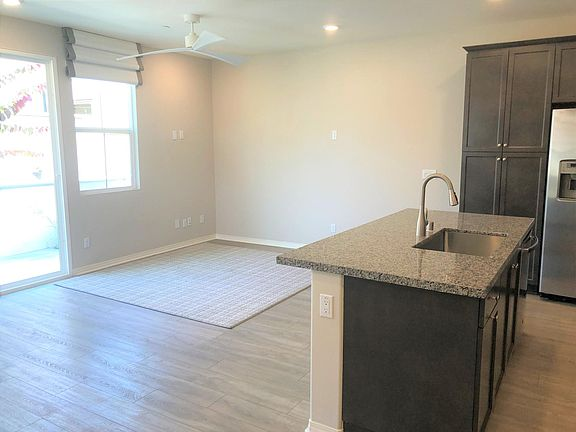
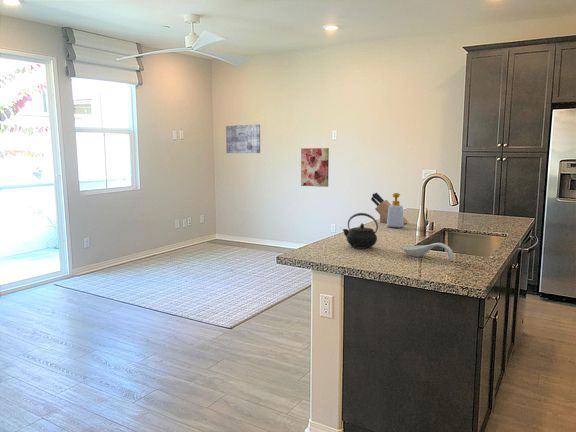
+ kettle (359, 229)
+ spoon rest (427, 249)
+ wall art (314, 167)
+ soap bottle (395, 210)
+ wall art (242, 139)
+ knife block (388, 207)
